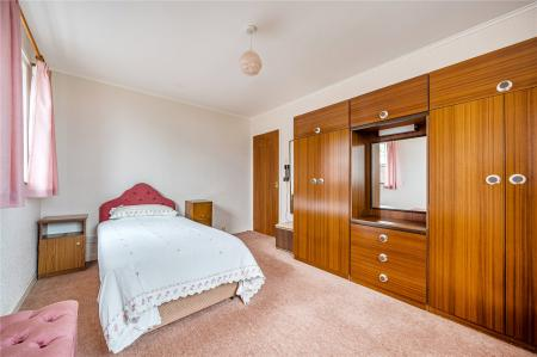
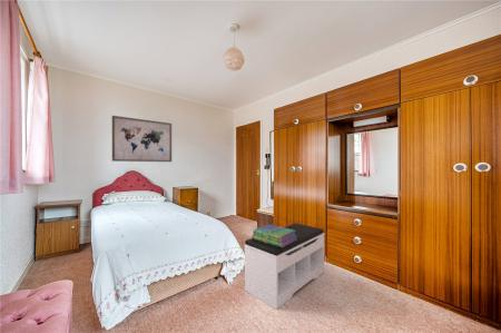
+ bench (287, 256)
+ wall art (144, 140)
+ stack of books (274, 234)
